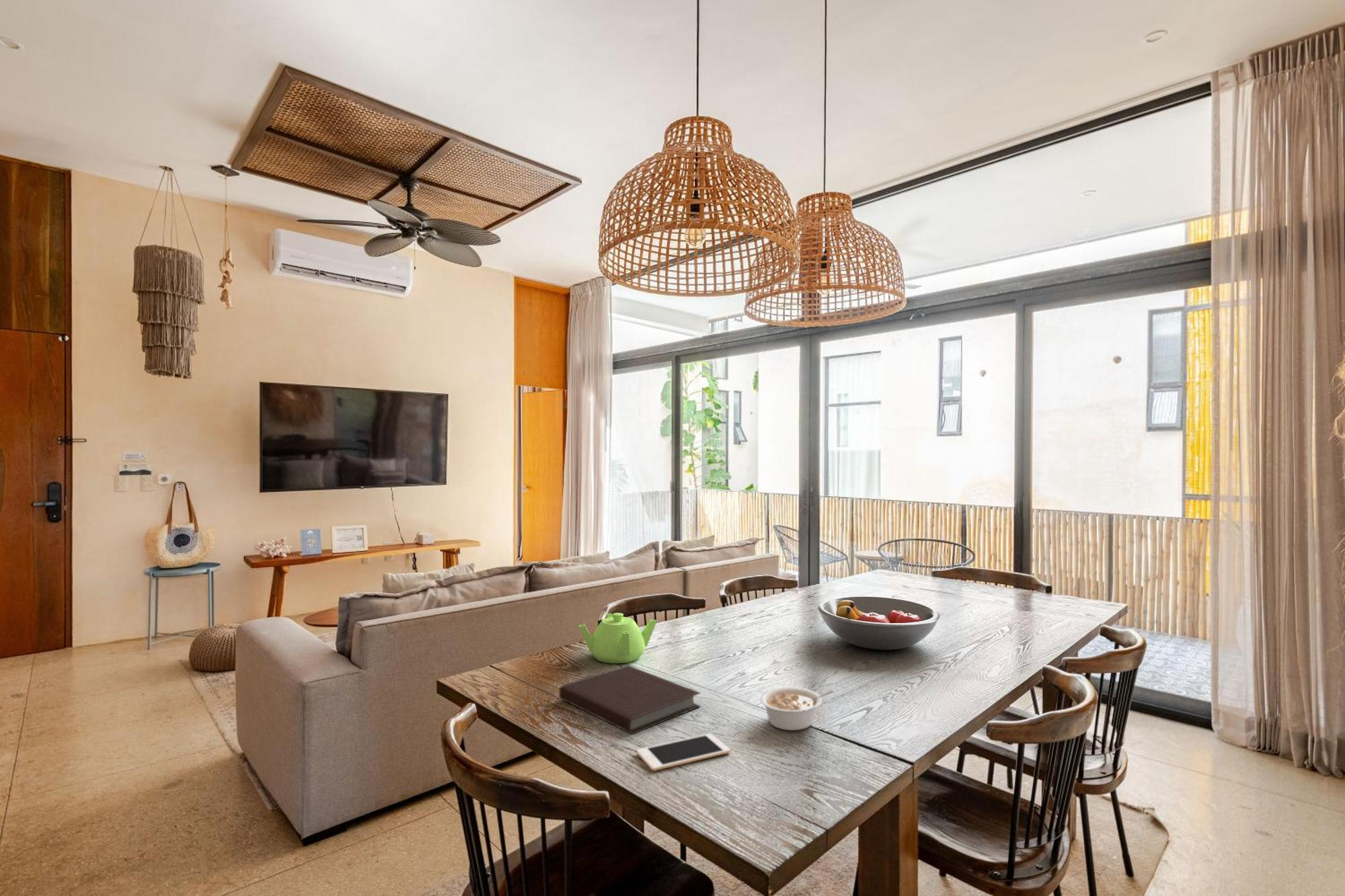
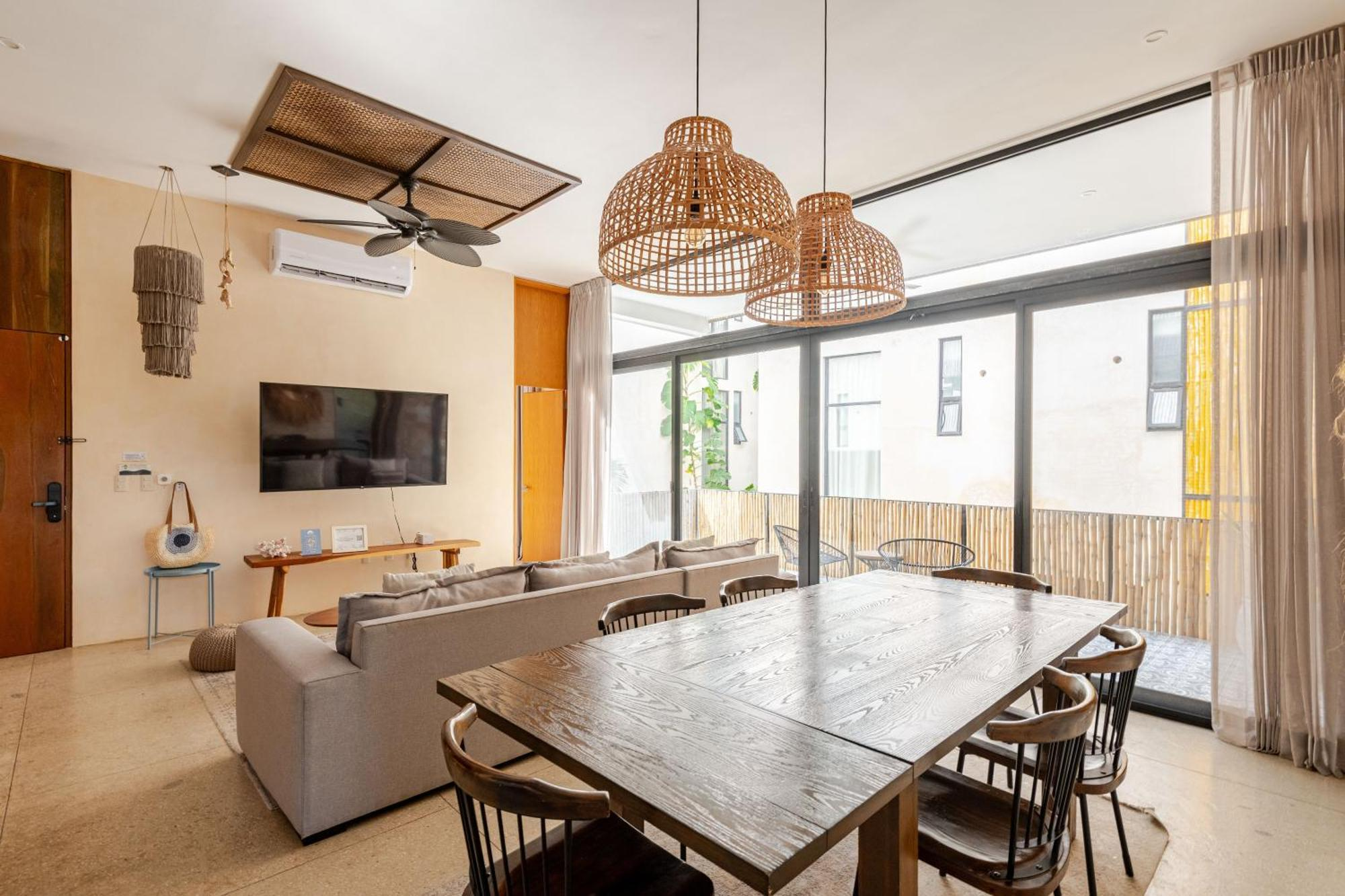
- notebook (629, 696)
- legume (792, 706)
- fruit bowl (877, 621)
- cell phone (683, 751)
- teapot (618, 635)
